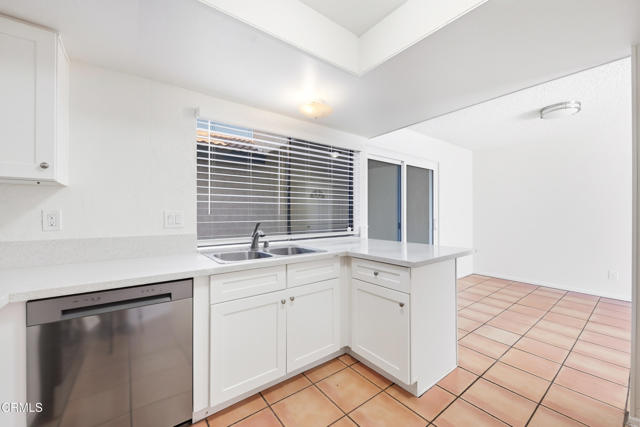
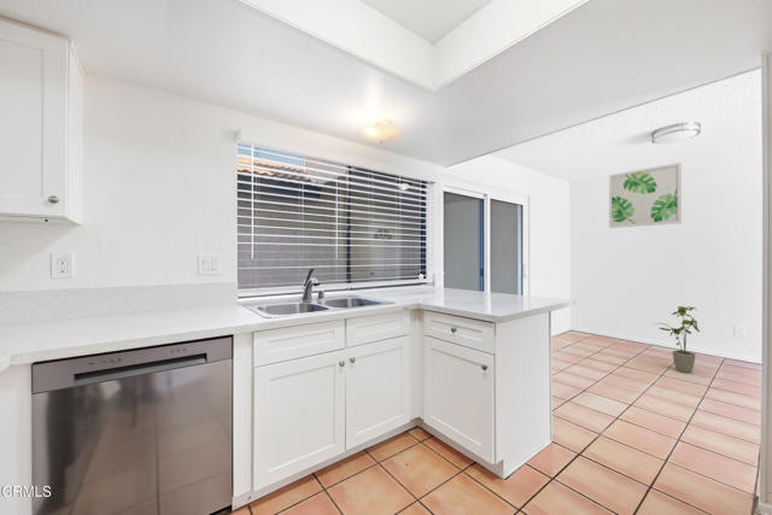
+ house plant (678, 336)
+ wall art (642, 197)
